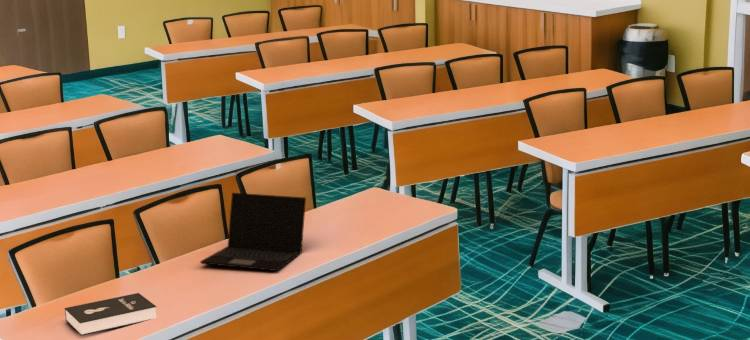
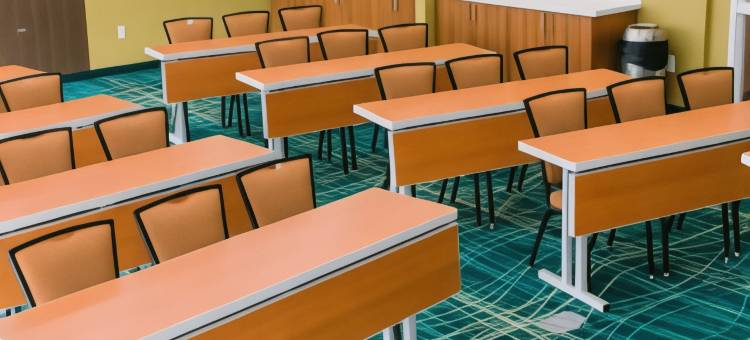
- booklet (110, 313)
- laptop (253, 230)
